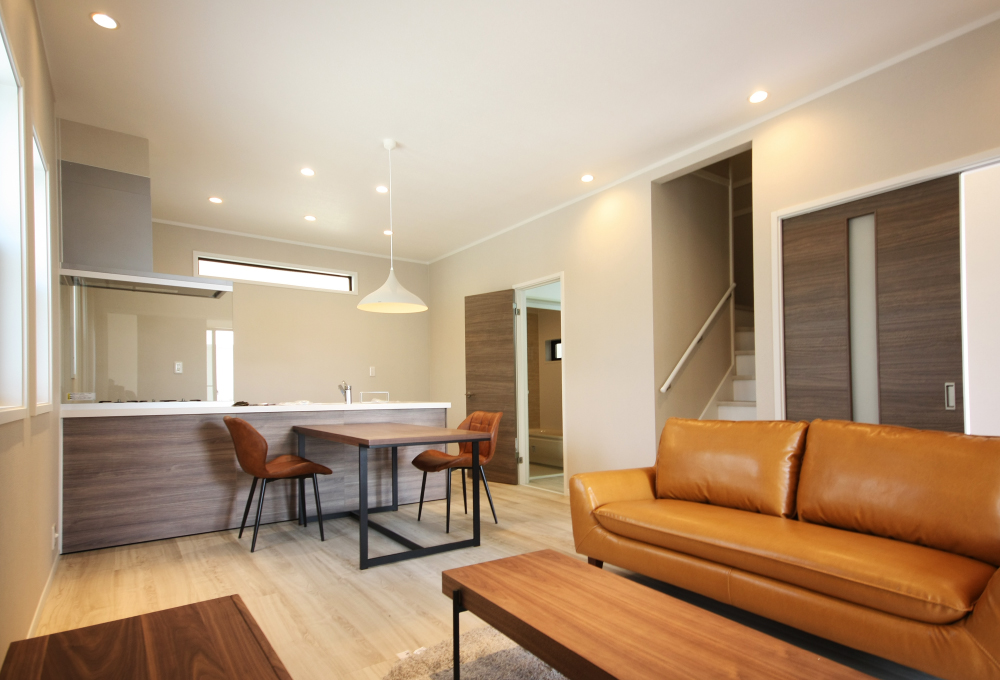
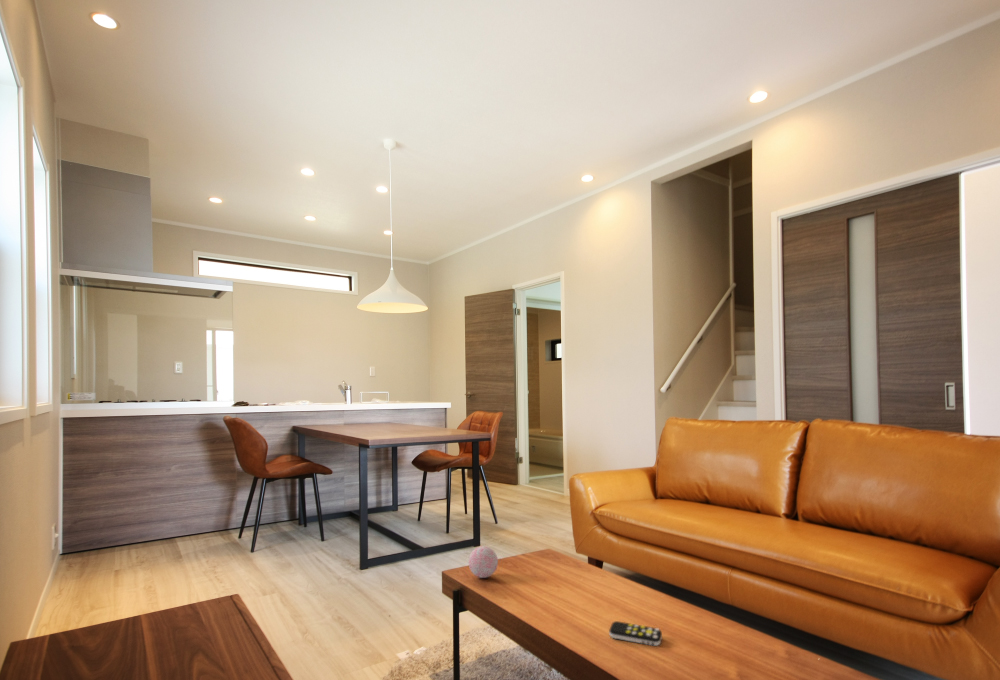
+ remote control (635, 632)
+ decorative ball (483, 561)
